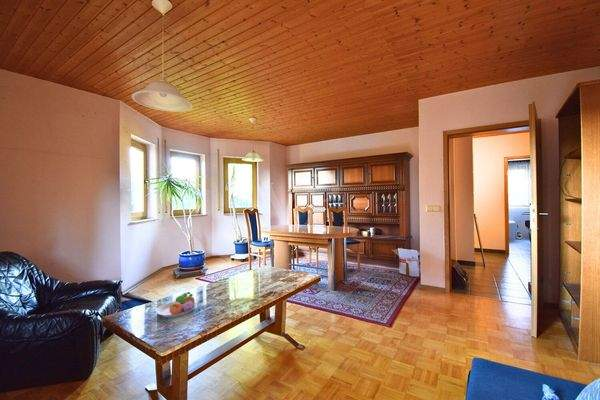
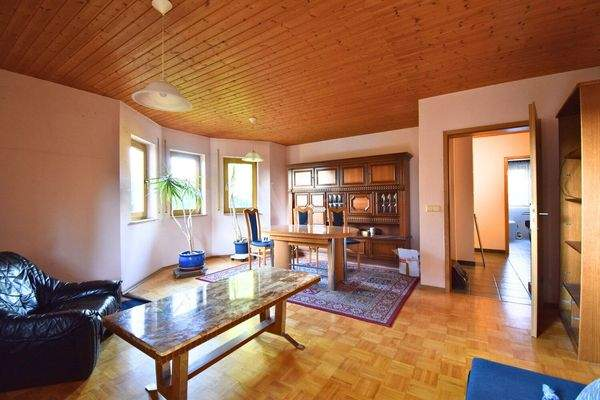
- fruit bowl (178, 303)
